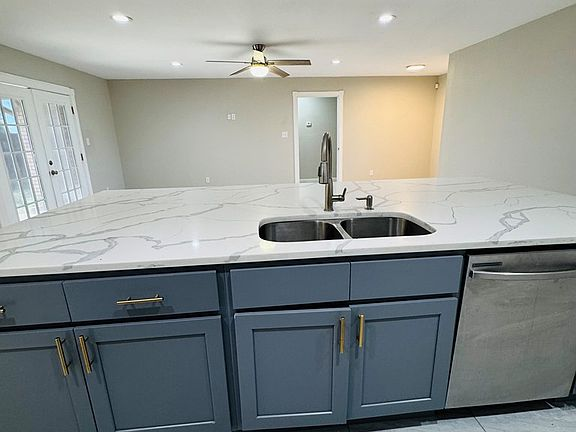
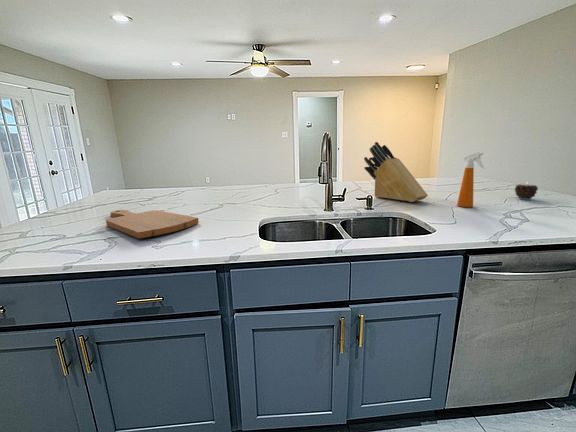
+ knife block (394, 170)
+ spray bottle (471, 179)
+ candle (526, 190)
+ cutting board (147, 221)
